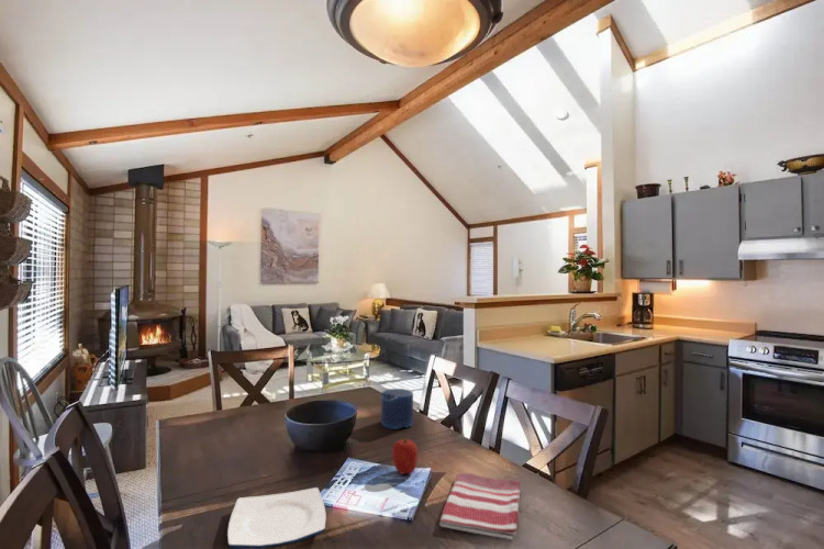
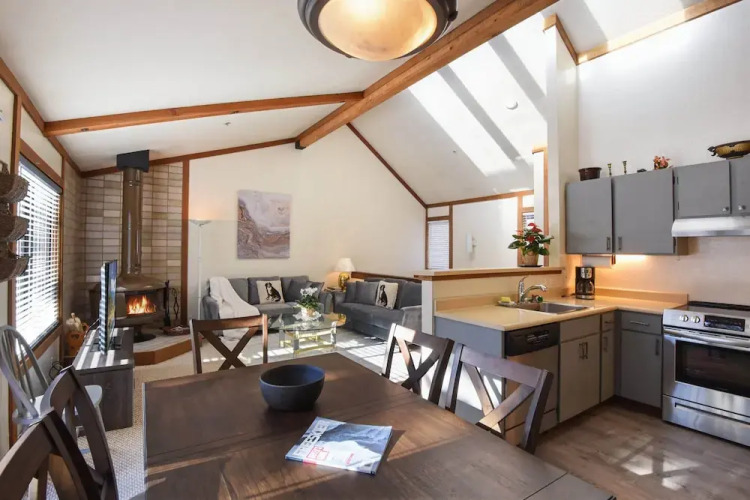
- plate (278, 518)
- dish towel (482, 501)
- candle (397, 407)
- fruit (404, 453)
